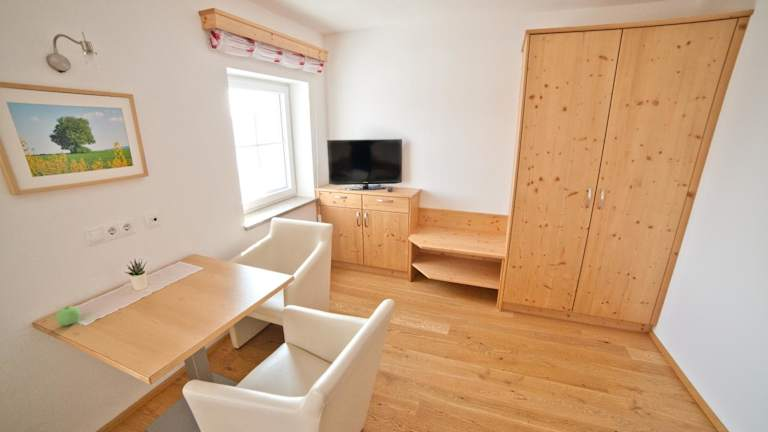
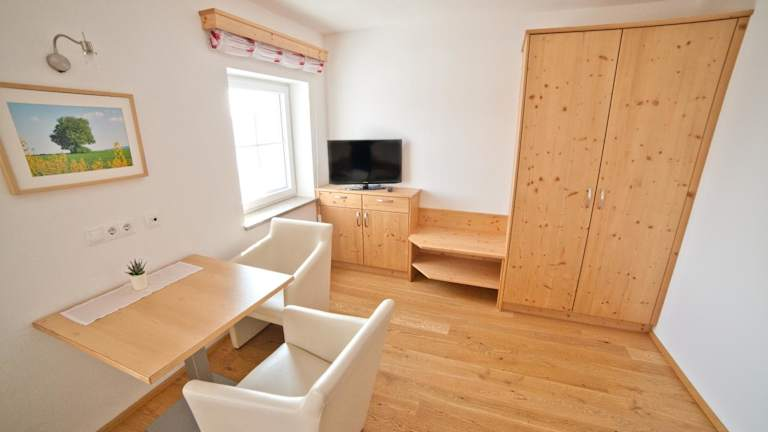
- apple (67, 315)
